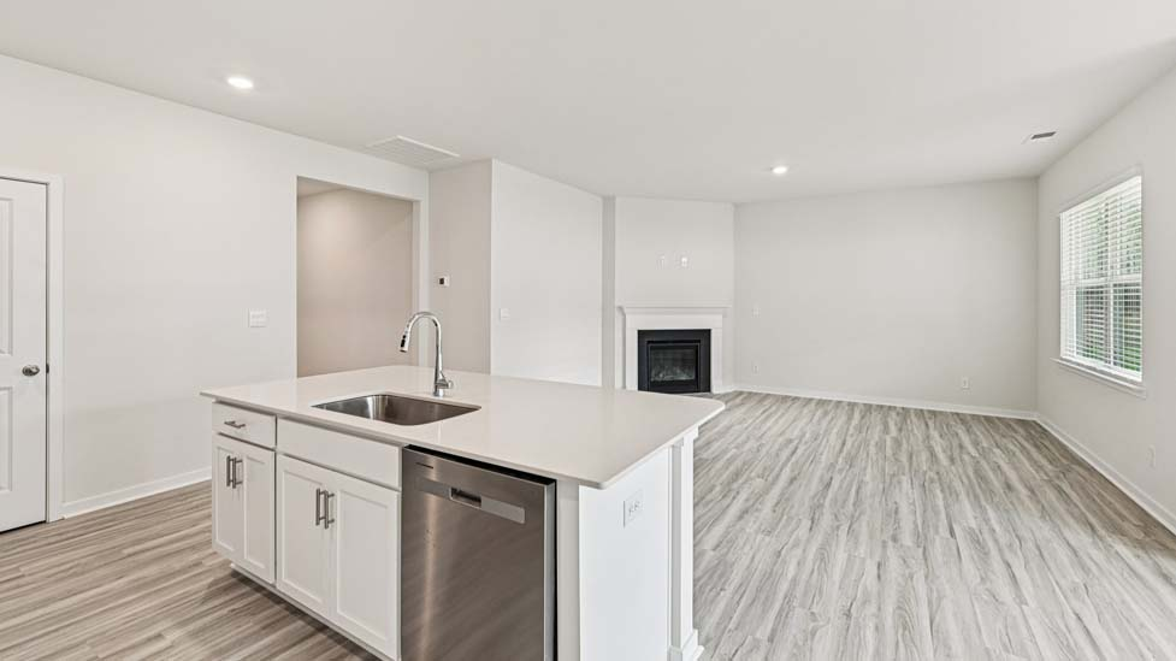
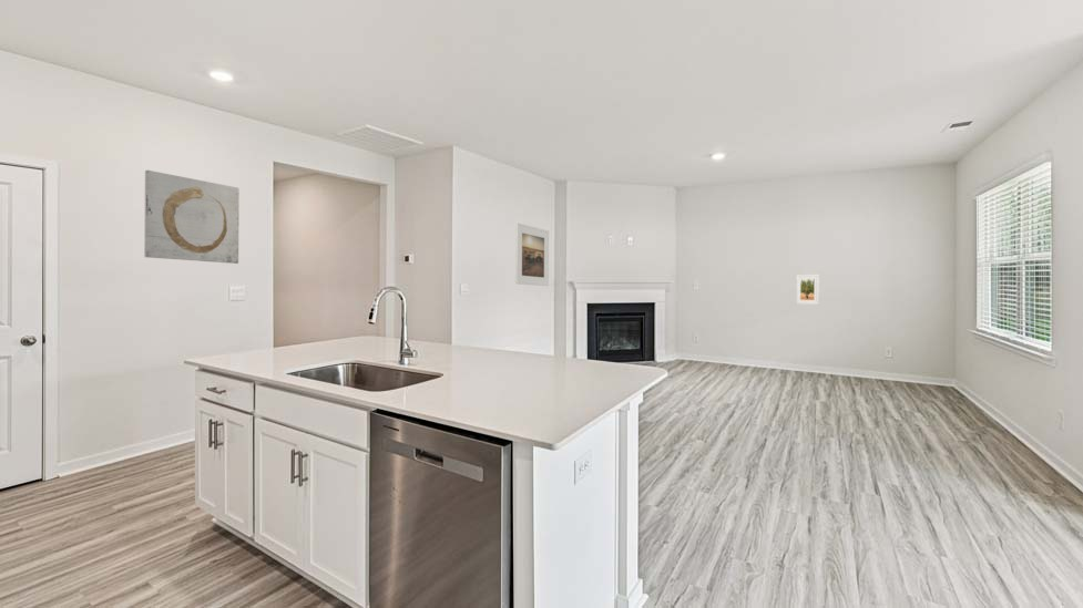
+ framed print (807, 289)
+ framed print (532, 256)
+ wall art (194, 219)
